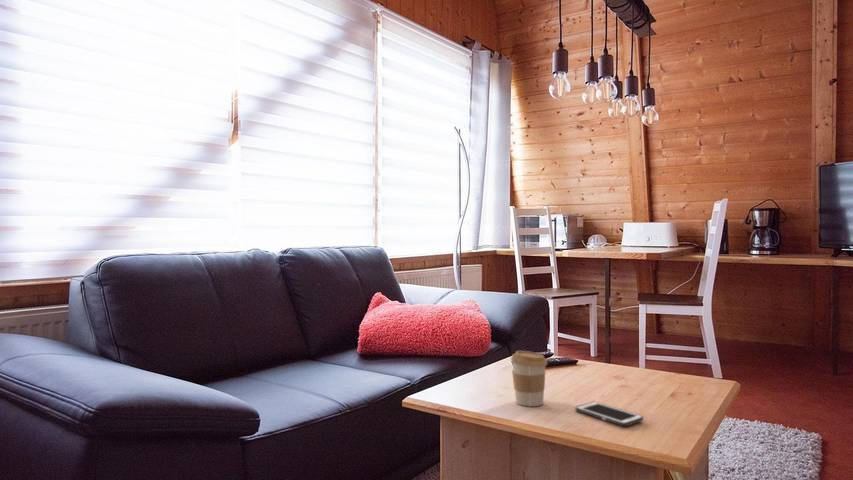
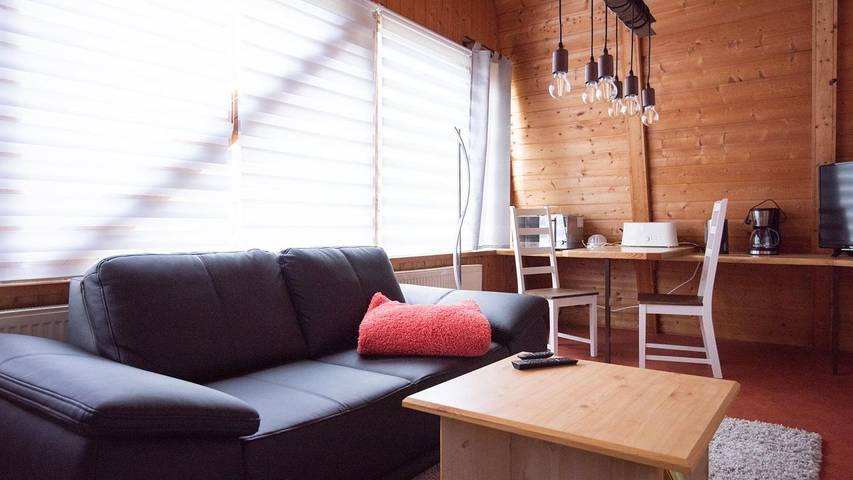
- coffee cup (529, 377)
- cell phone (608, 413)
